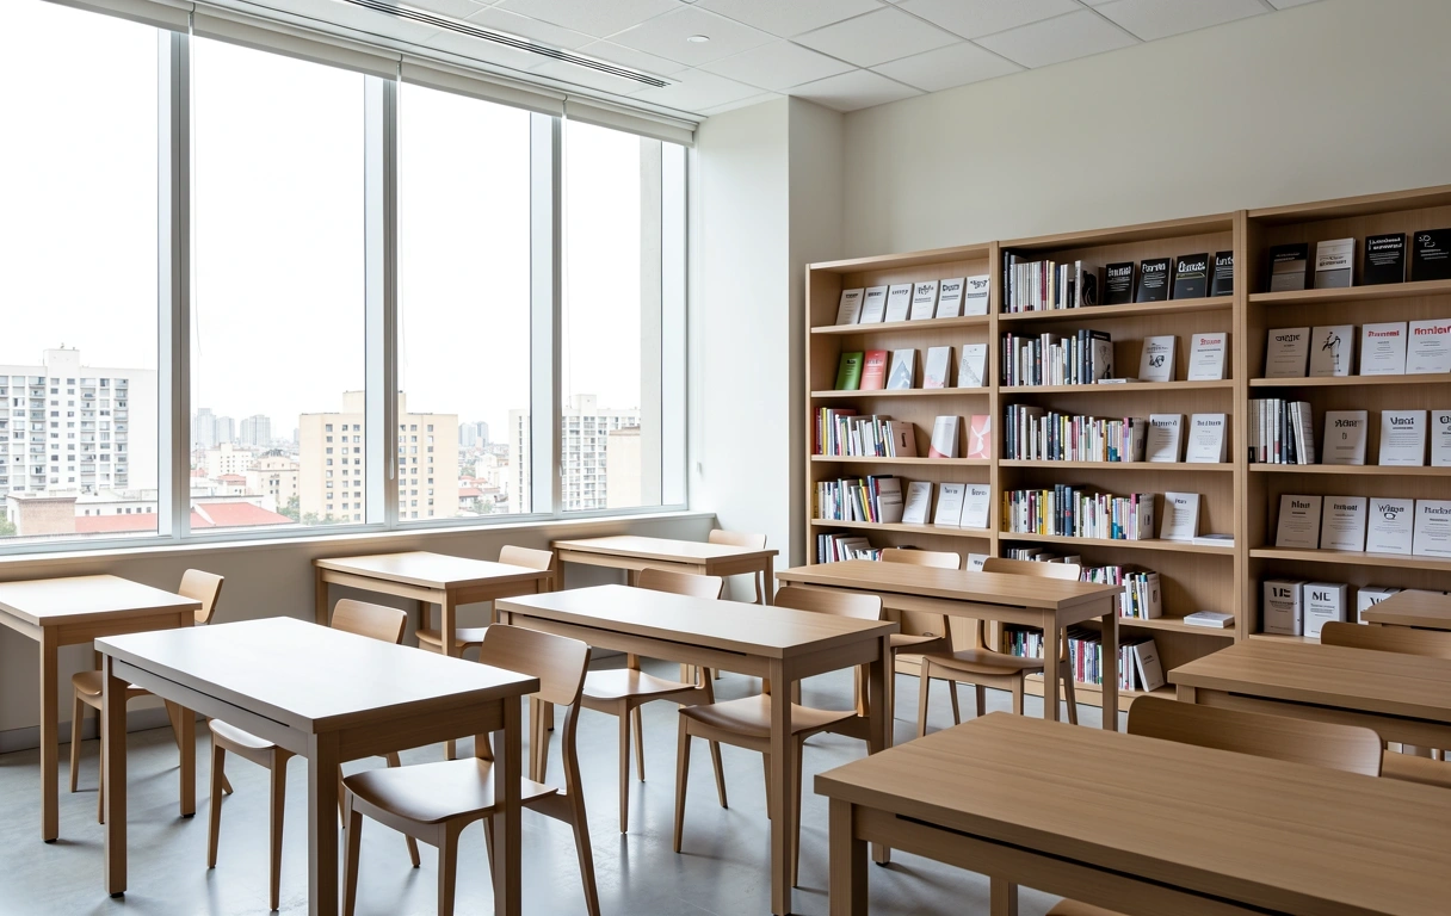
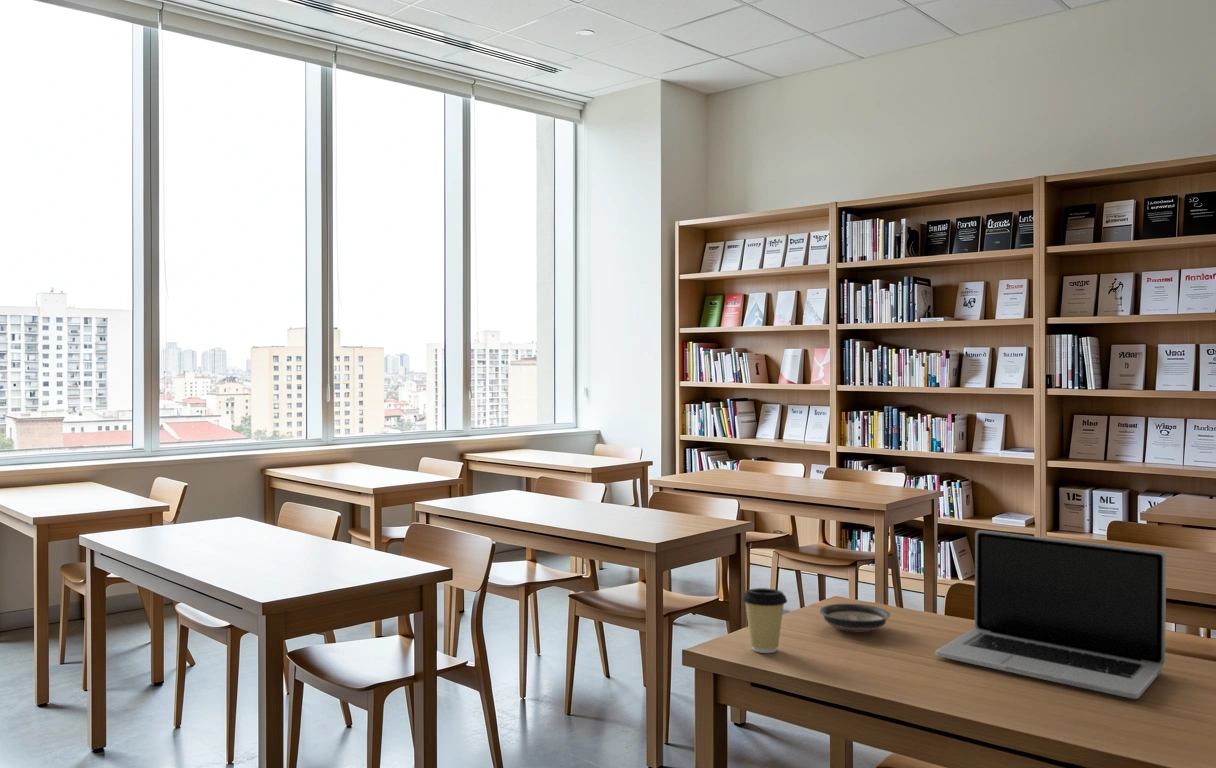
+ laptop (1047, 606)
+ saucer (854, 620)
+ coffee cup (764, 619)
